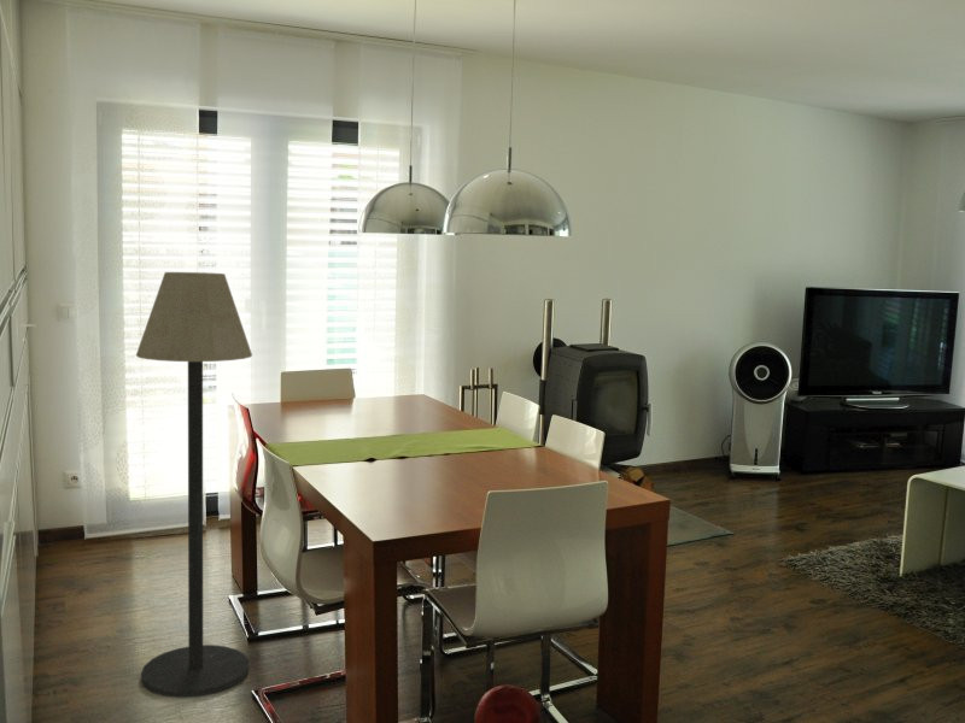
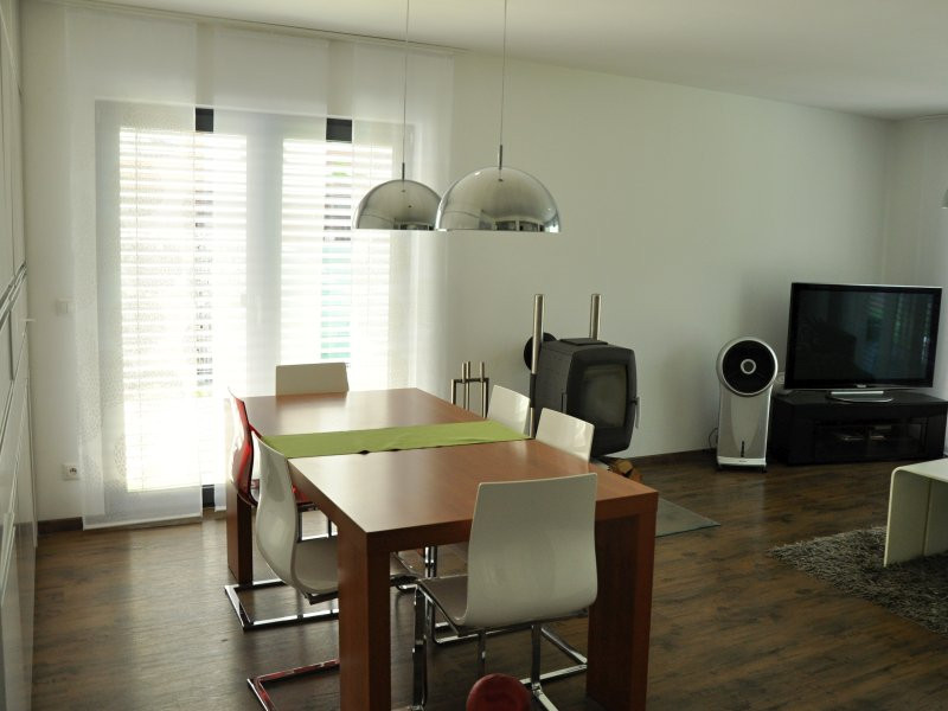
- floor lamp (195, 477)
